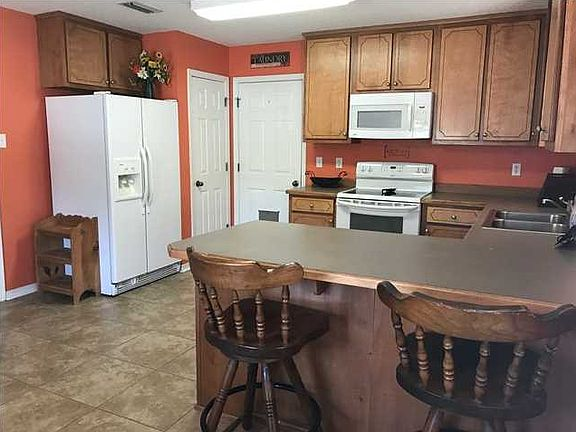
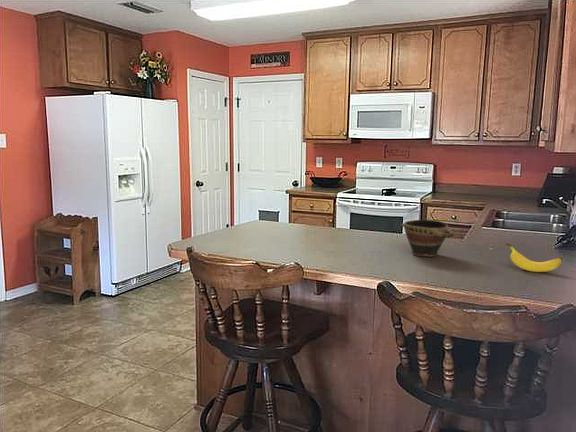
+ banana (532, 261)
+ bowl (426, 238)
